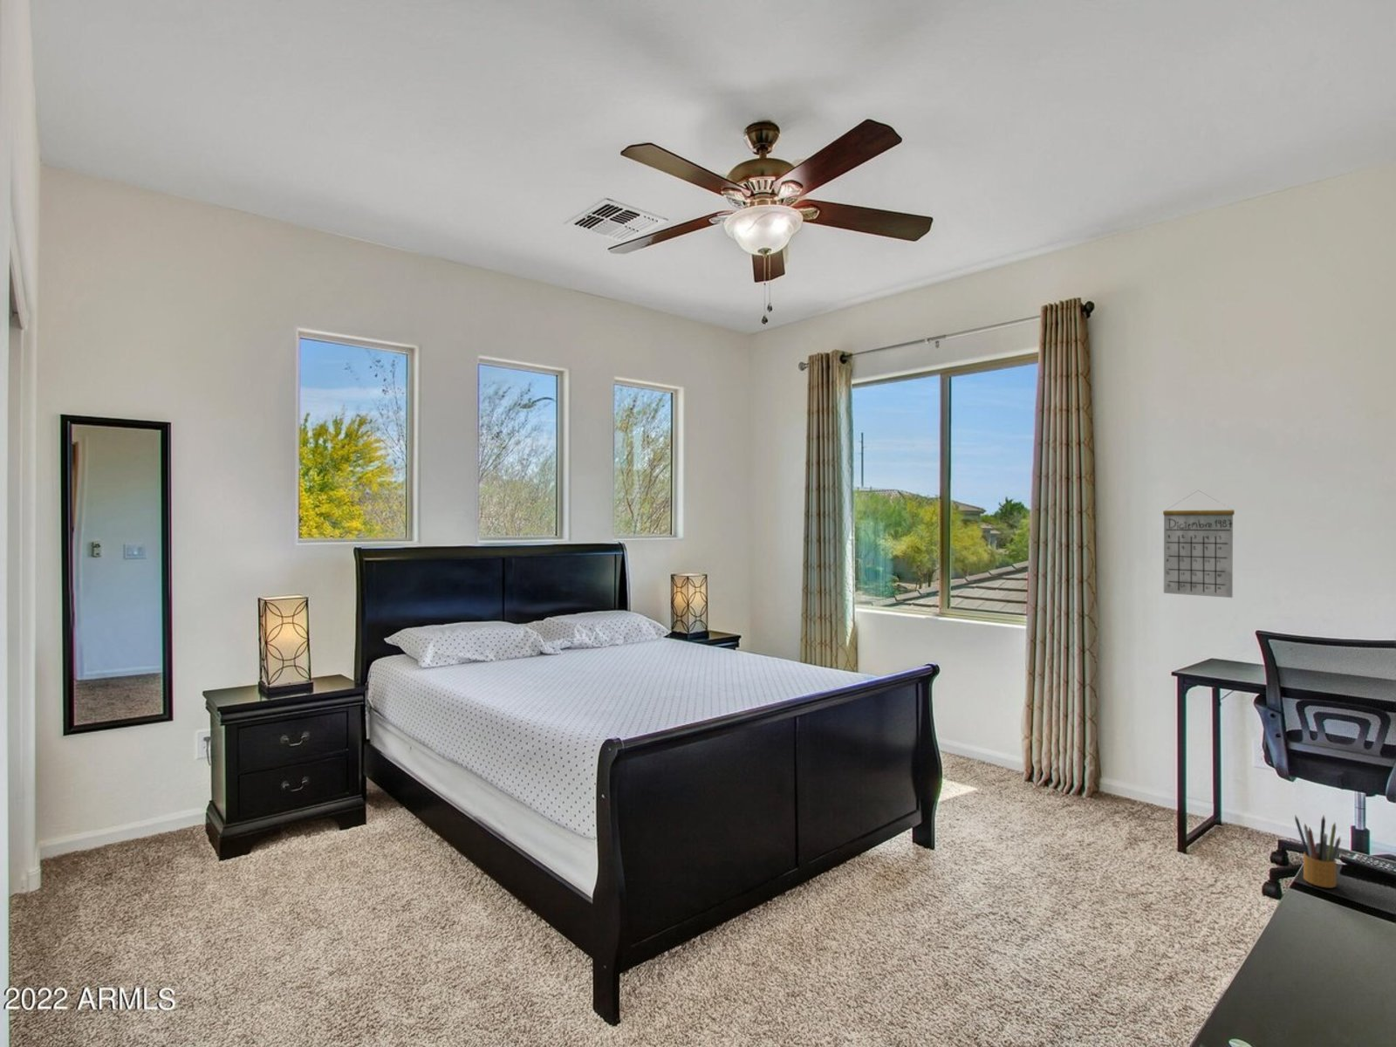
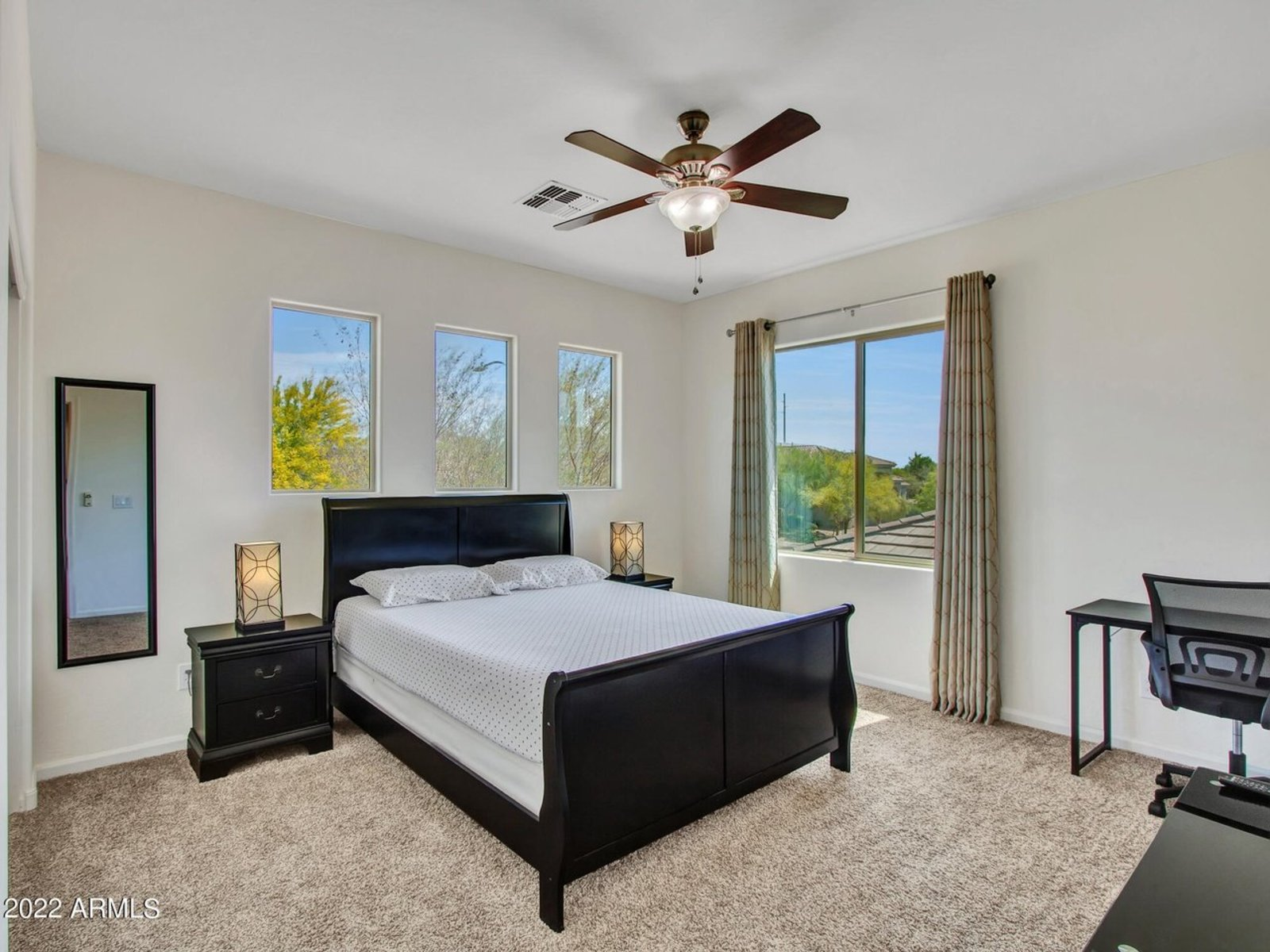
- calendar (1197, 542)
- pencil box (1319, 849)
